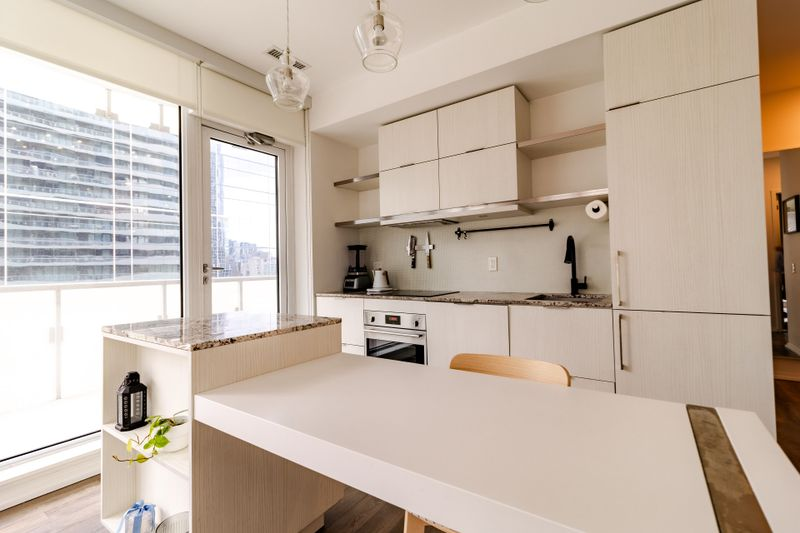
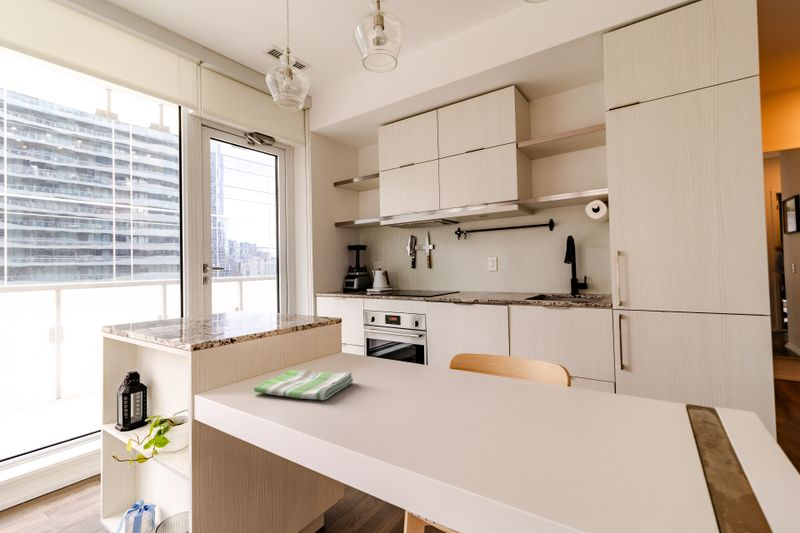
+ dish towel (305, 381)
